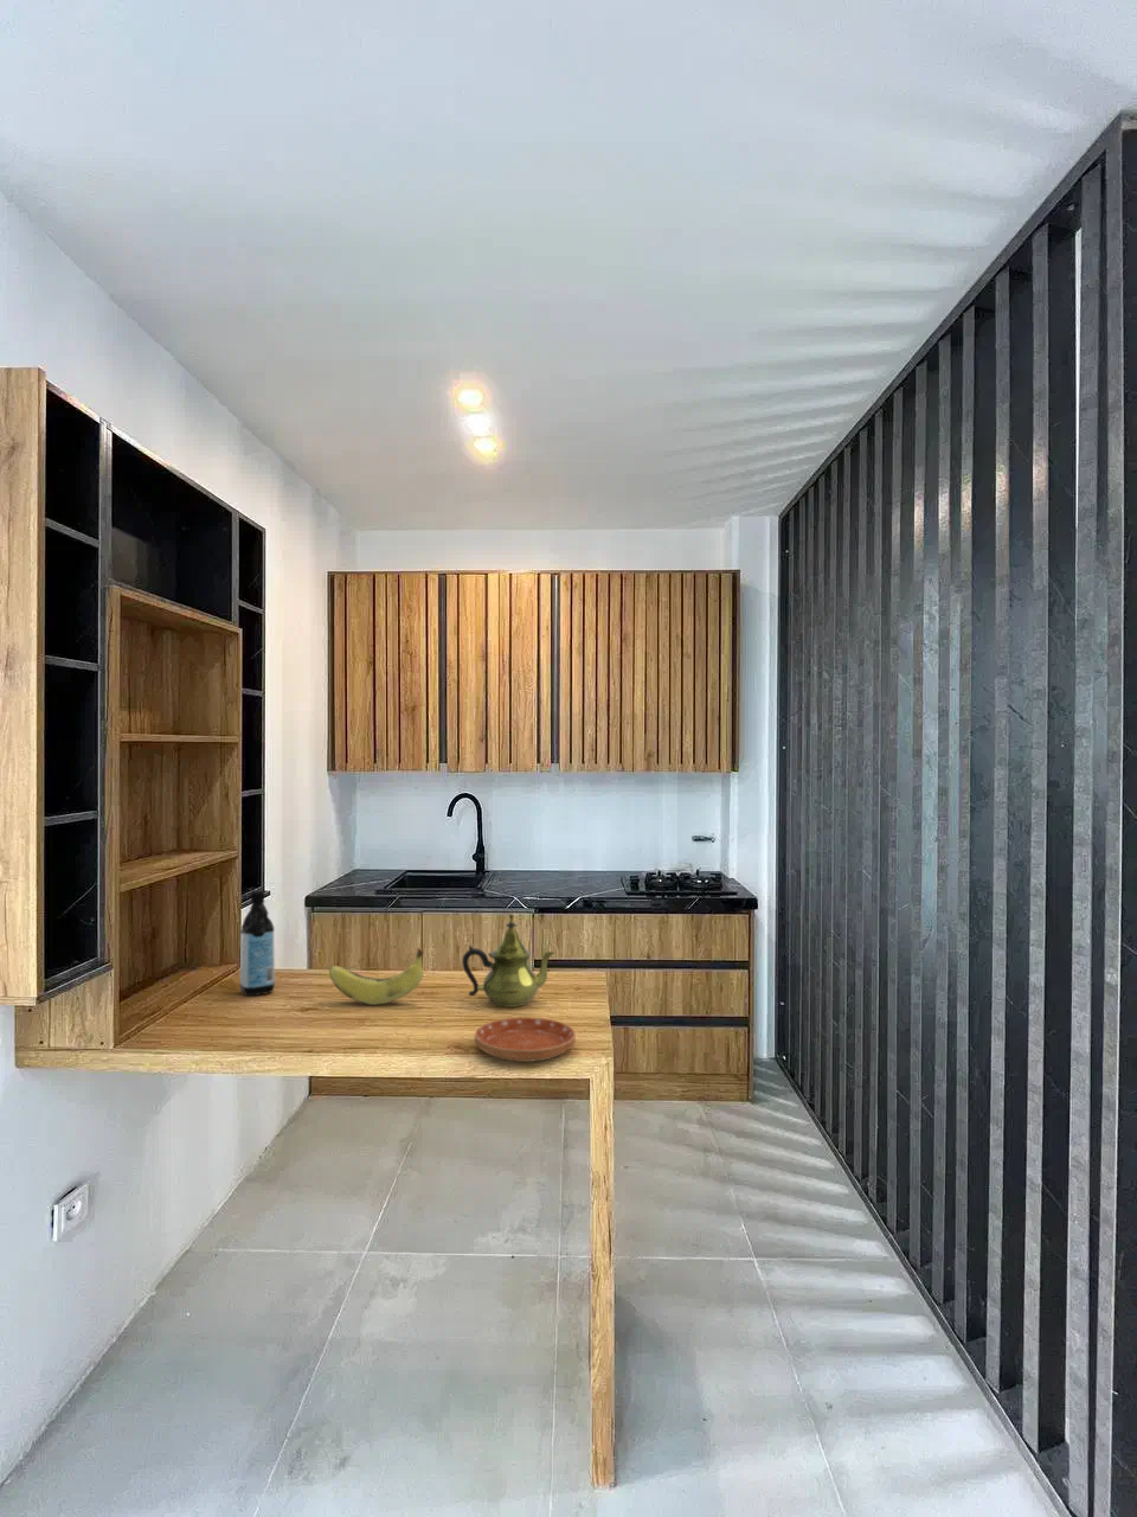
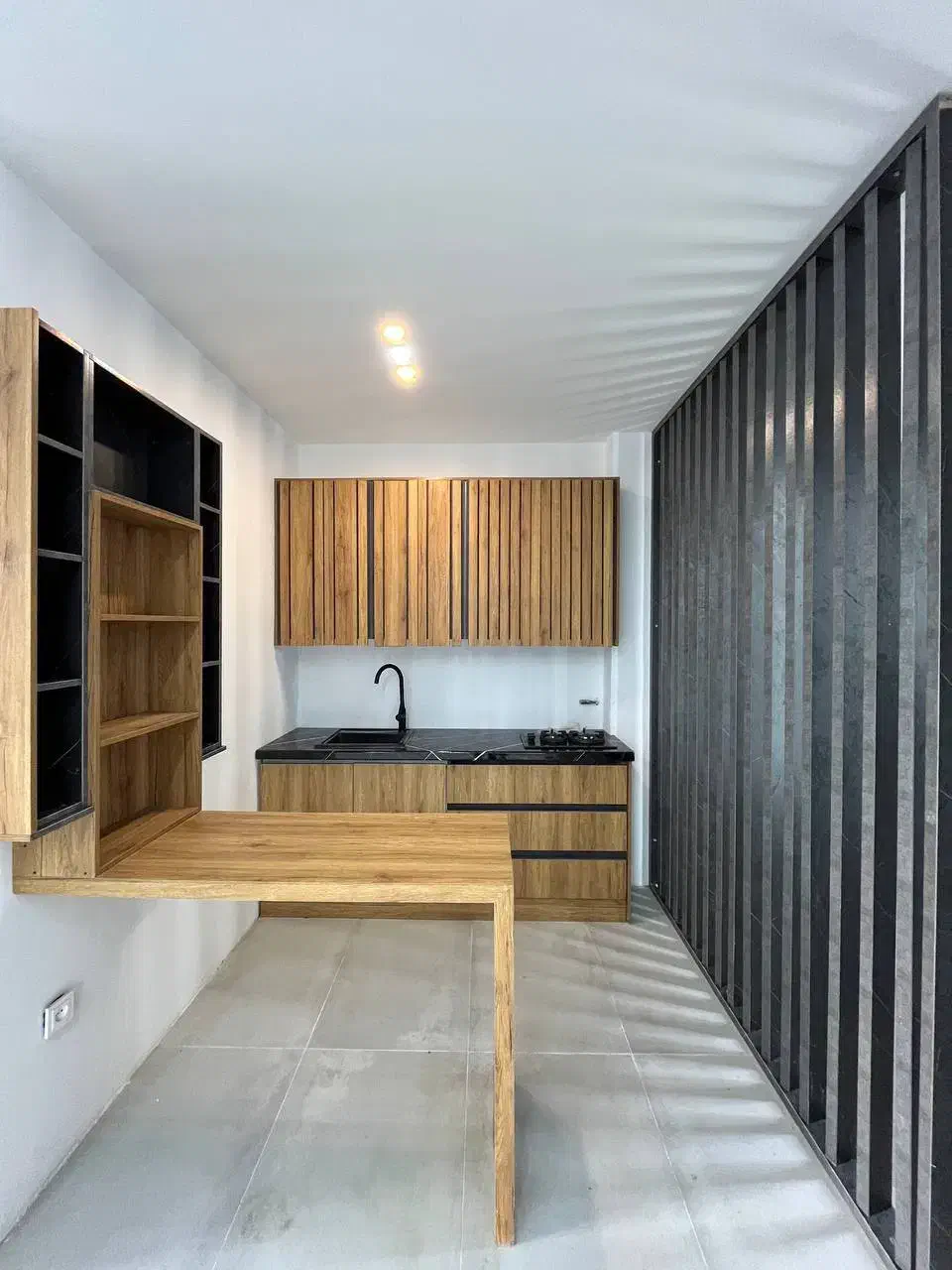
- teapot (508, 958)
- saucer (524, 1039)
- banana (374, 978)
- water bottle (257, 941)
